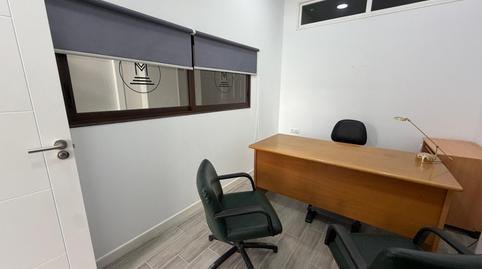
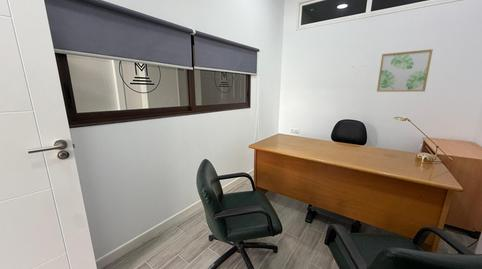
+ wall art (402, 72)
